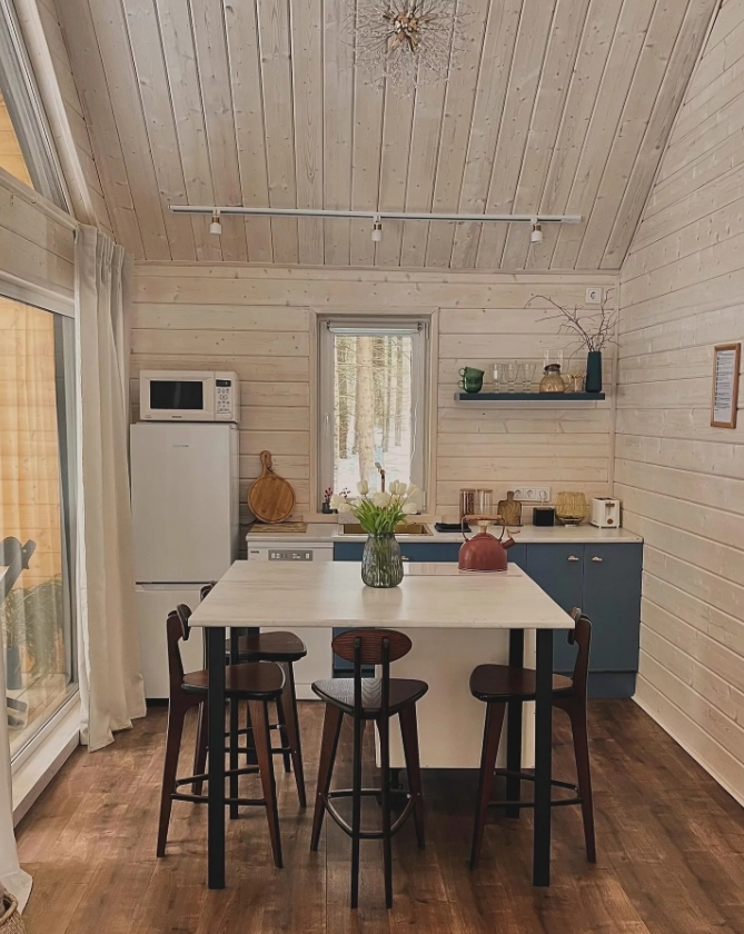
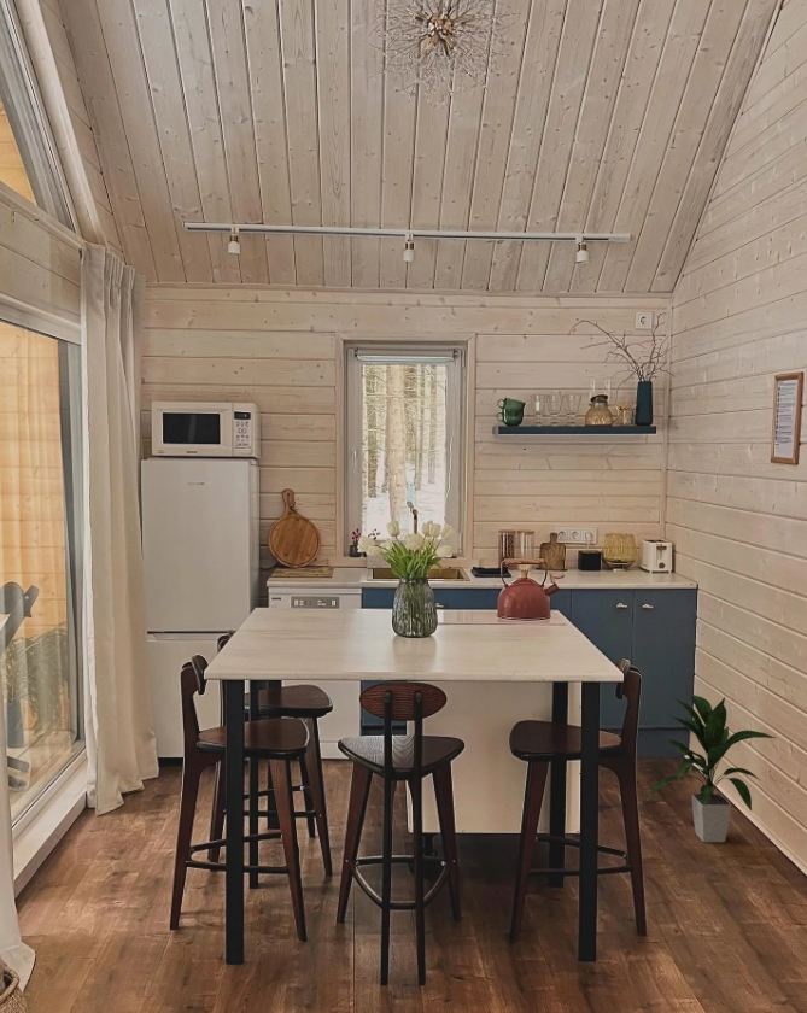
+ indoor plant (706, 763)
